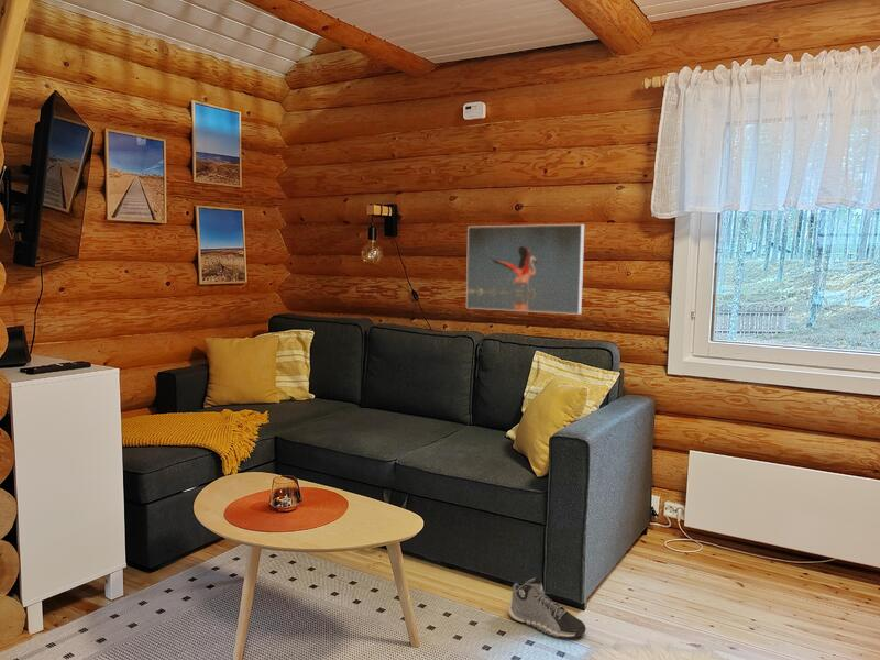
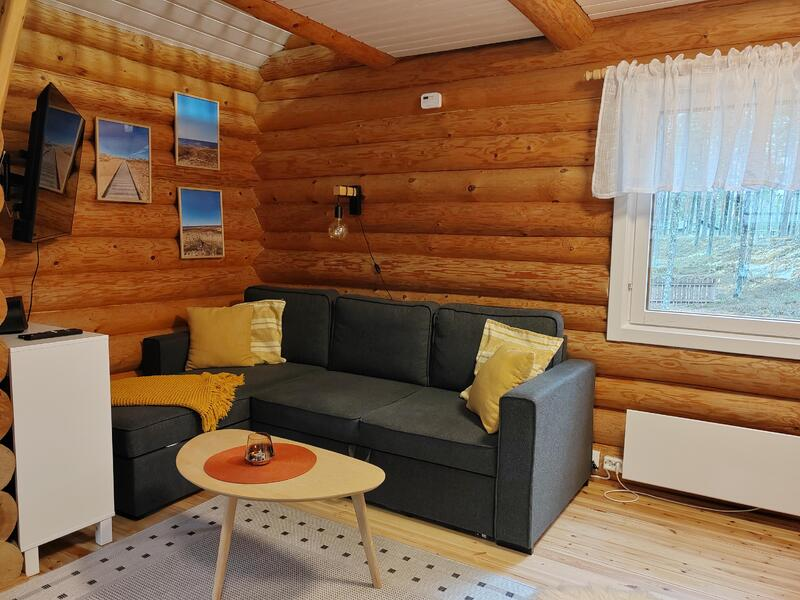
- sneaker (546, 604)
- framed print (521, 268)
